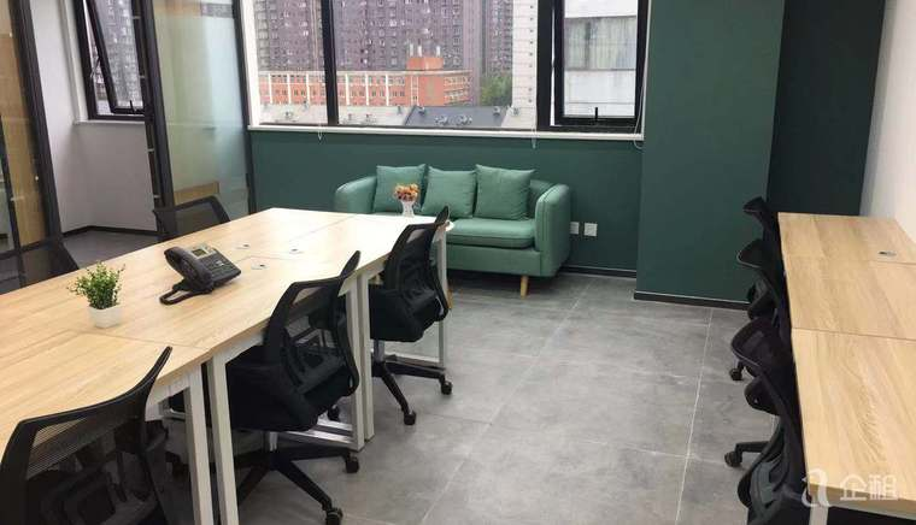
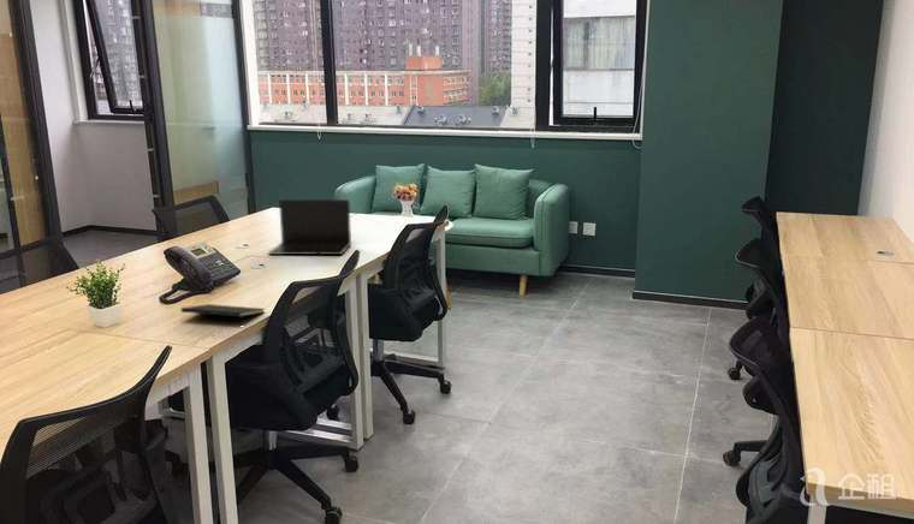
+ notepad (224, 310)
+ laptop (309, 226)
